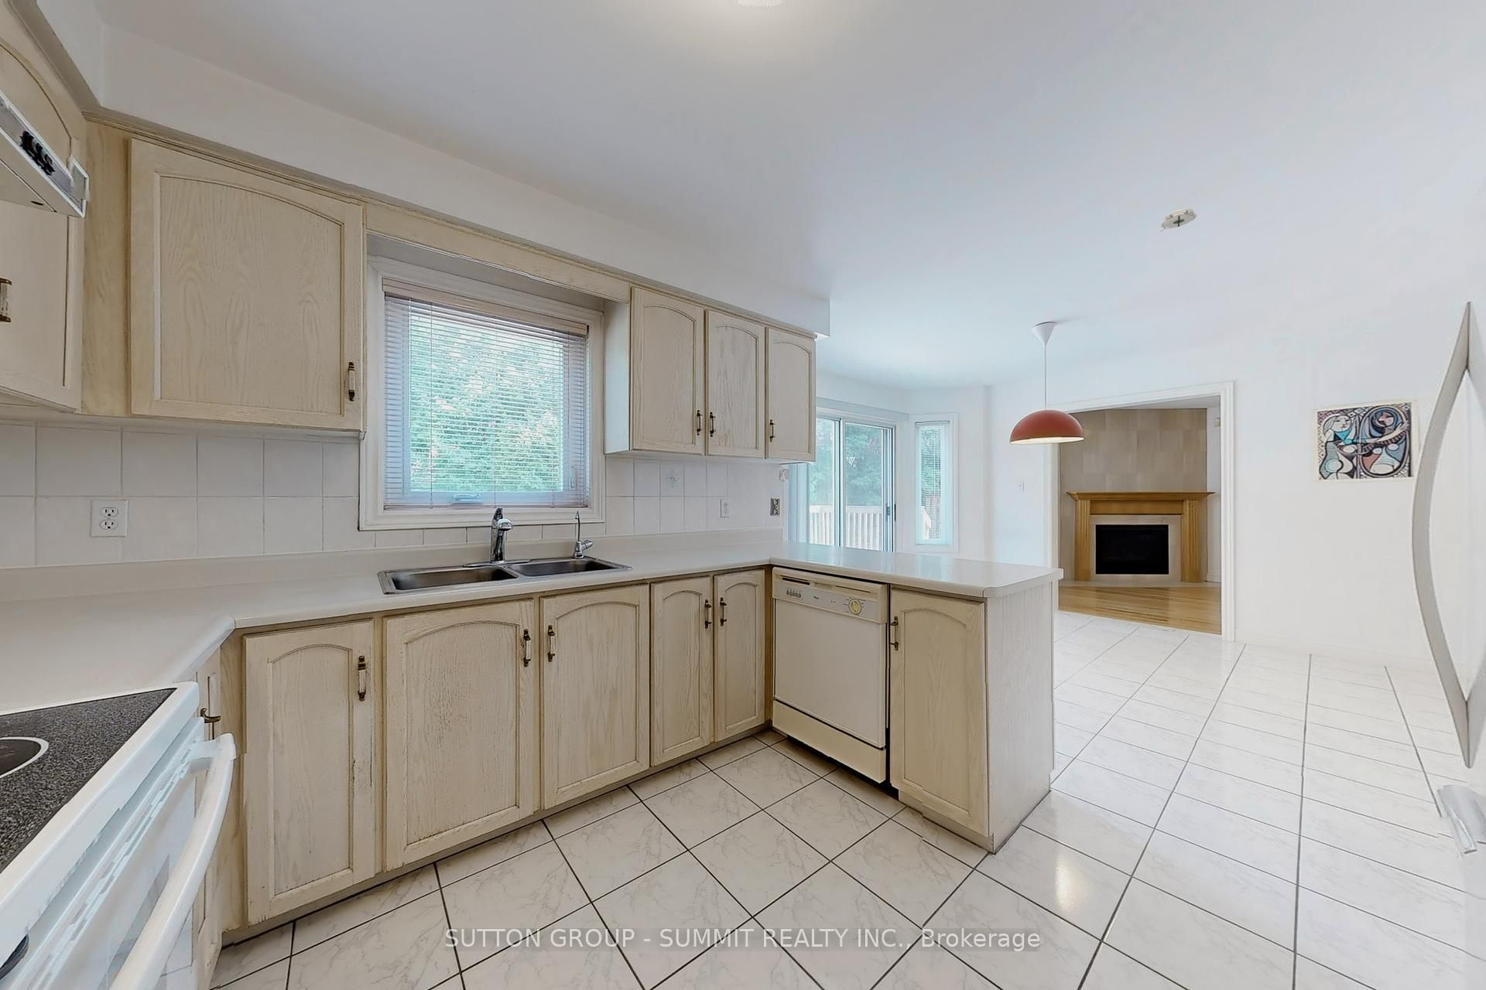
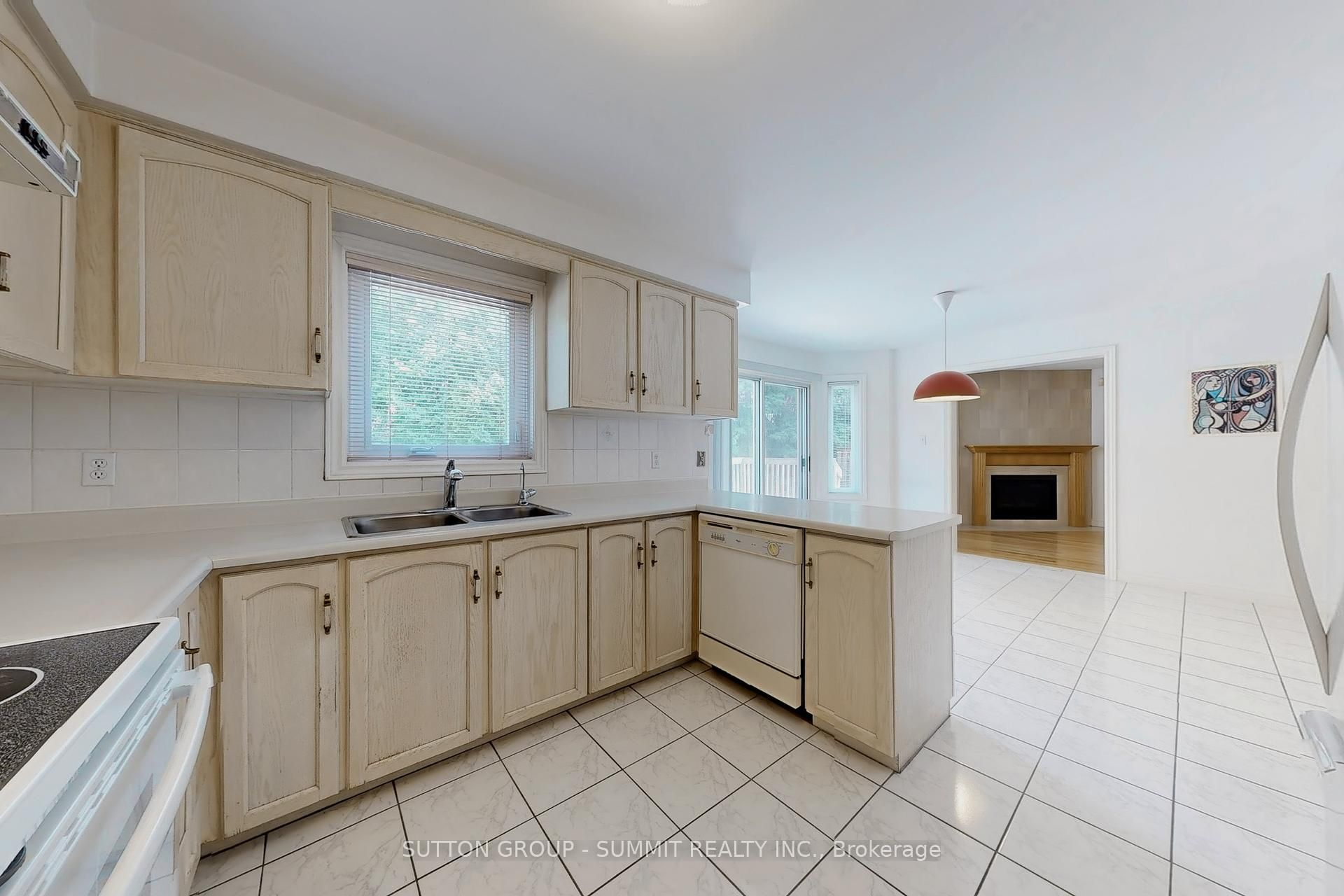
- smoke detector (1178, 219)
